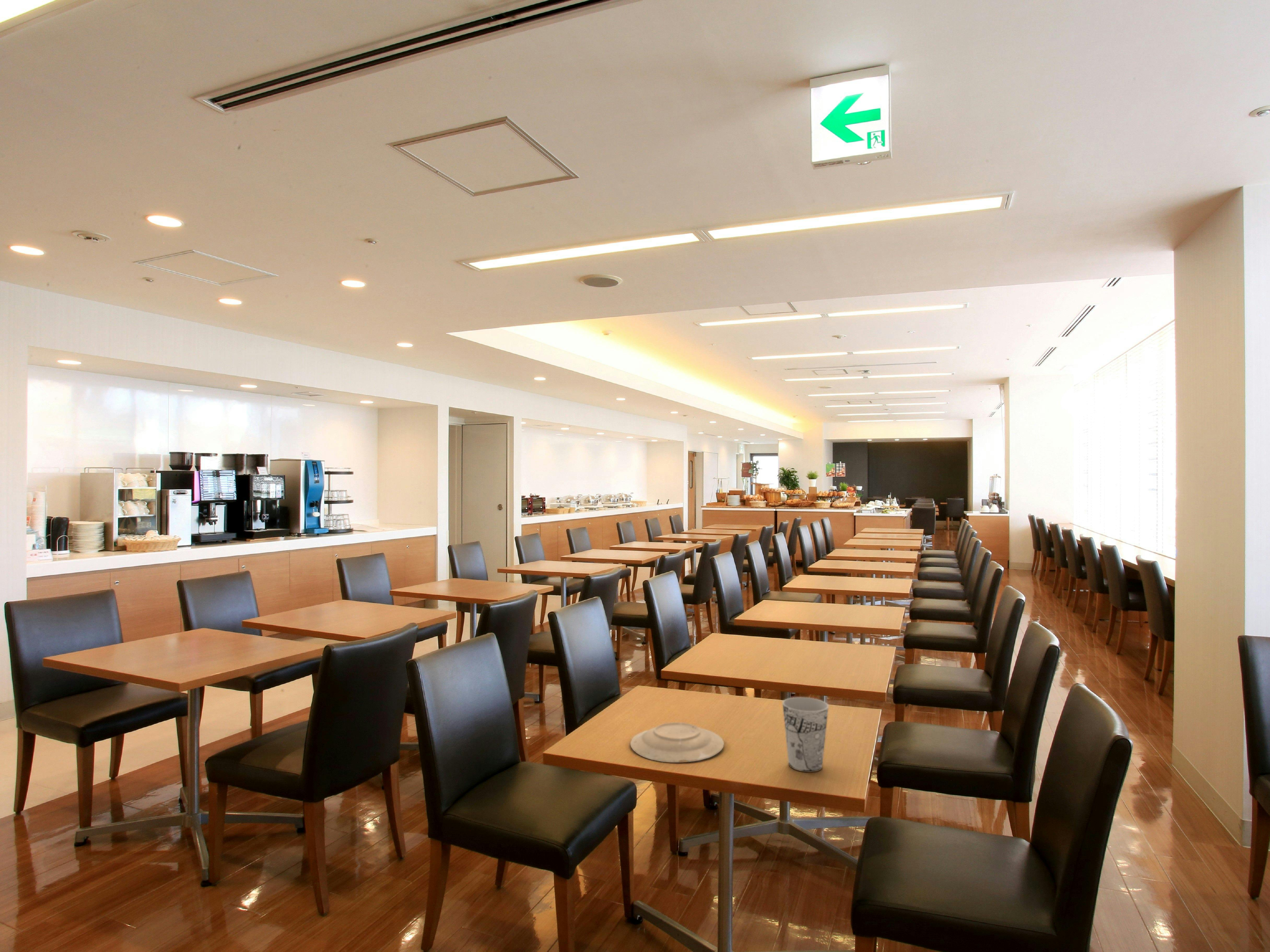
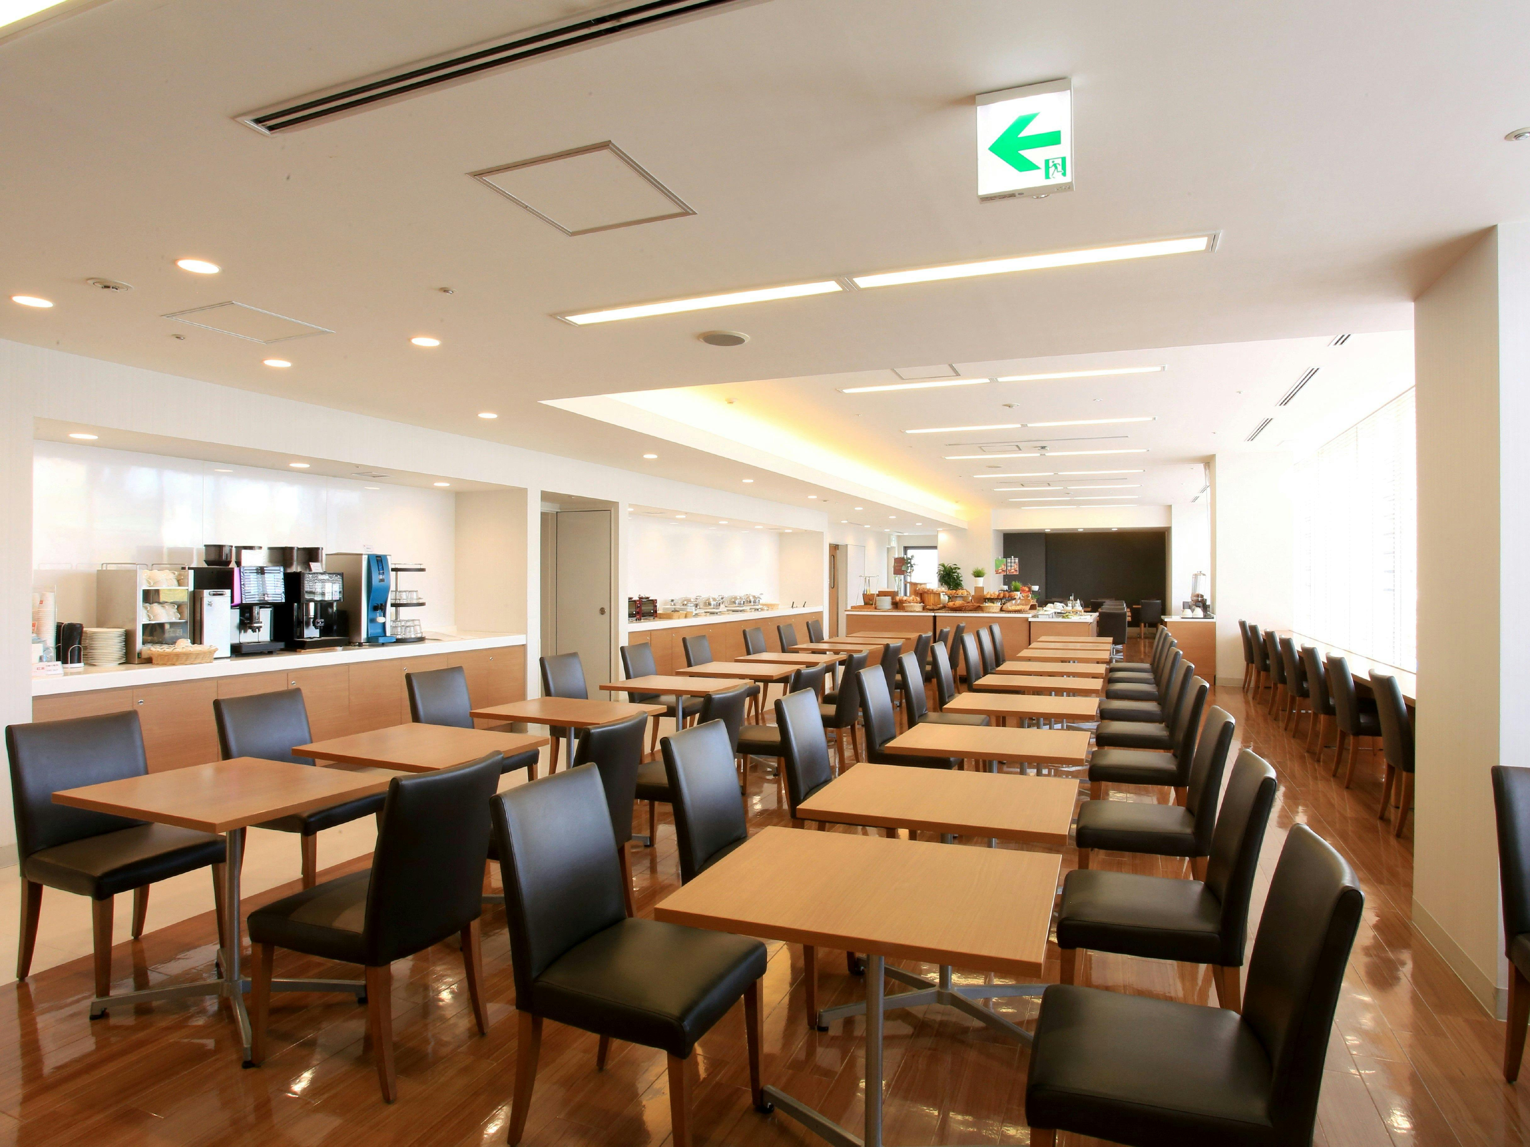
- plate (677, 737)
- cup (805, 734)
